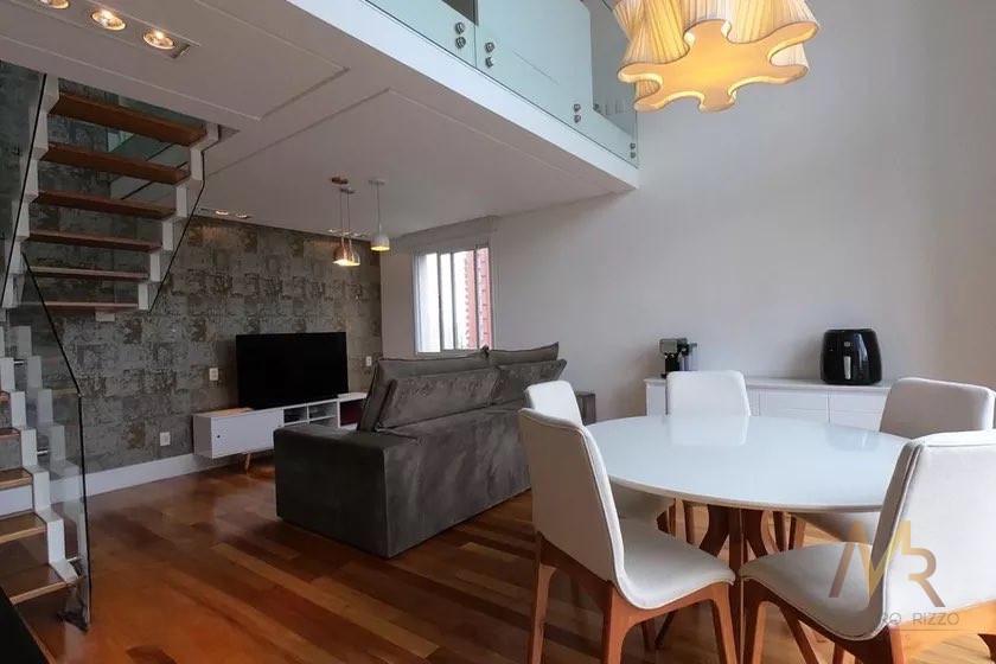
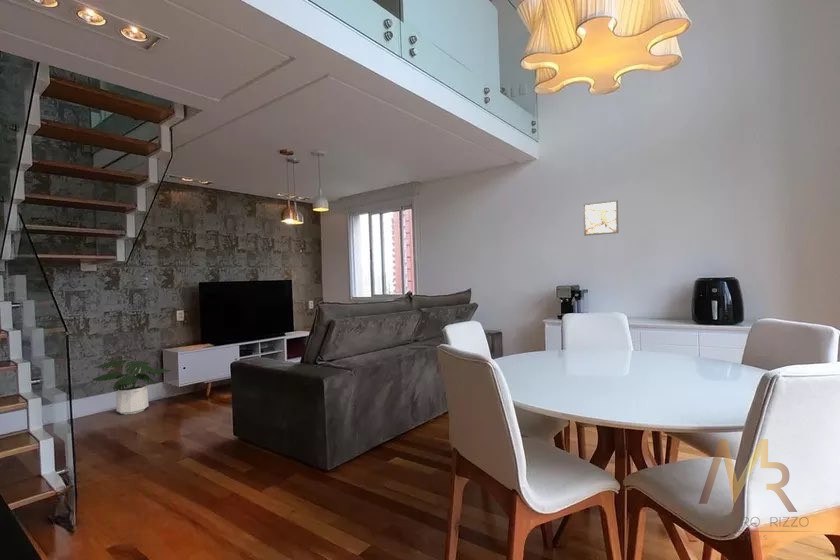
+ potted plant (134, 385)
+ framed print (600, 218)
